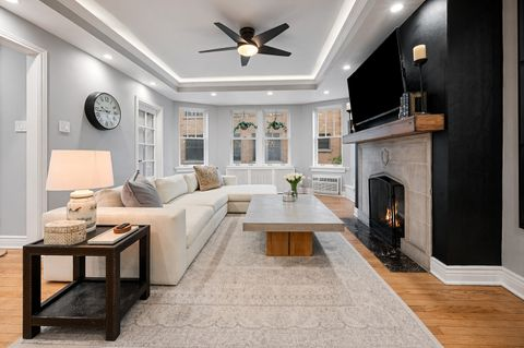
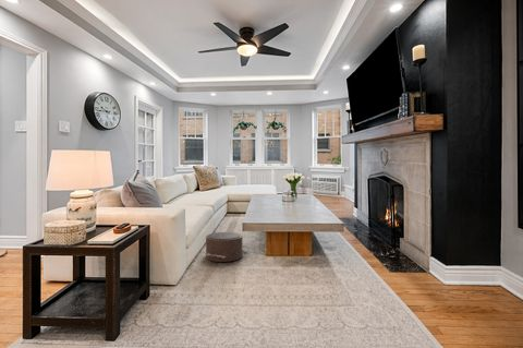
+ pouf (226, 245)
